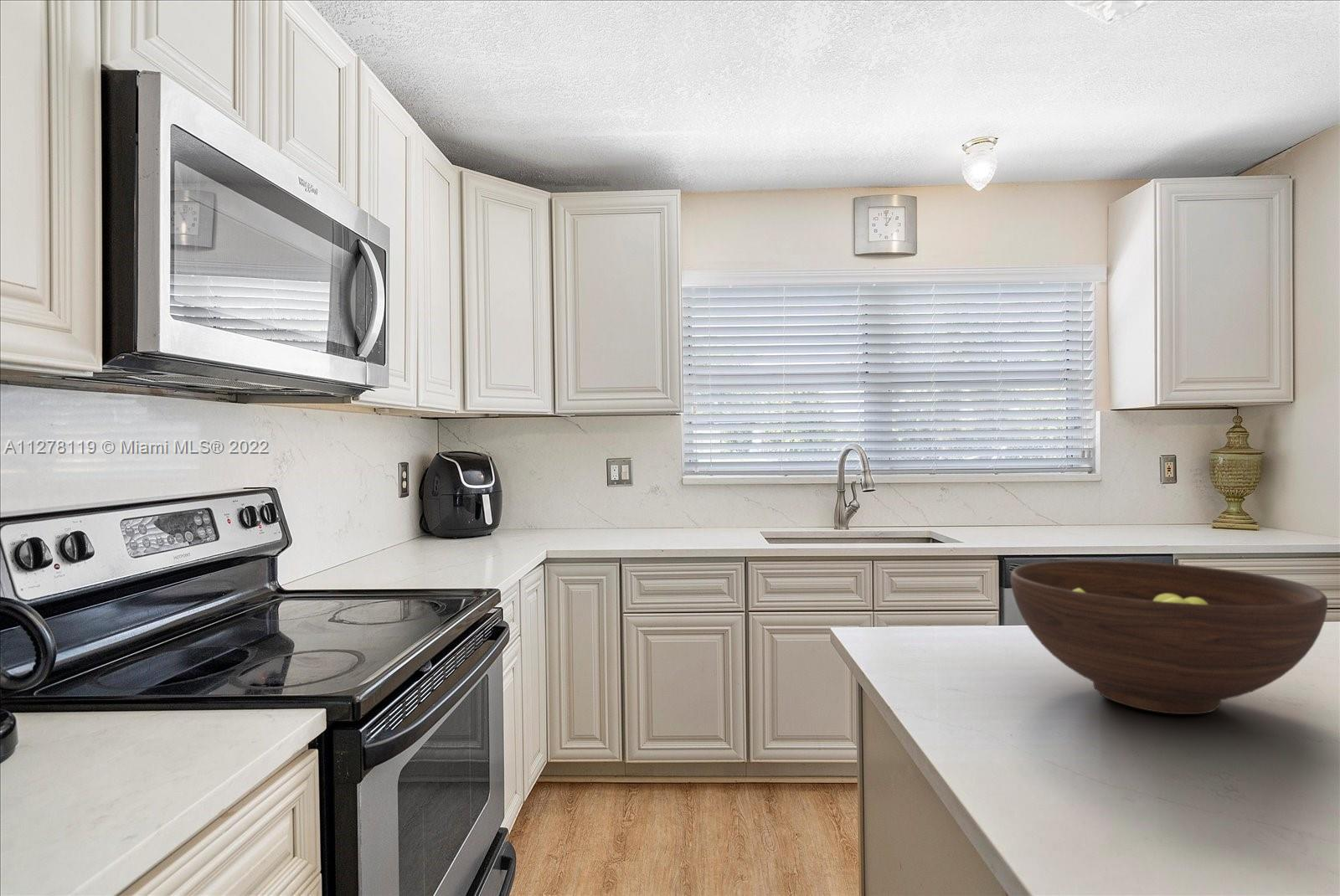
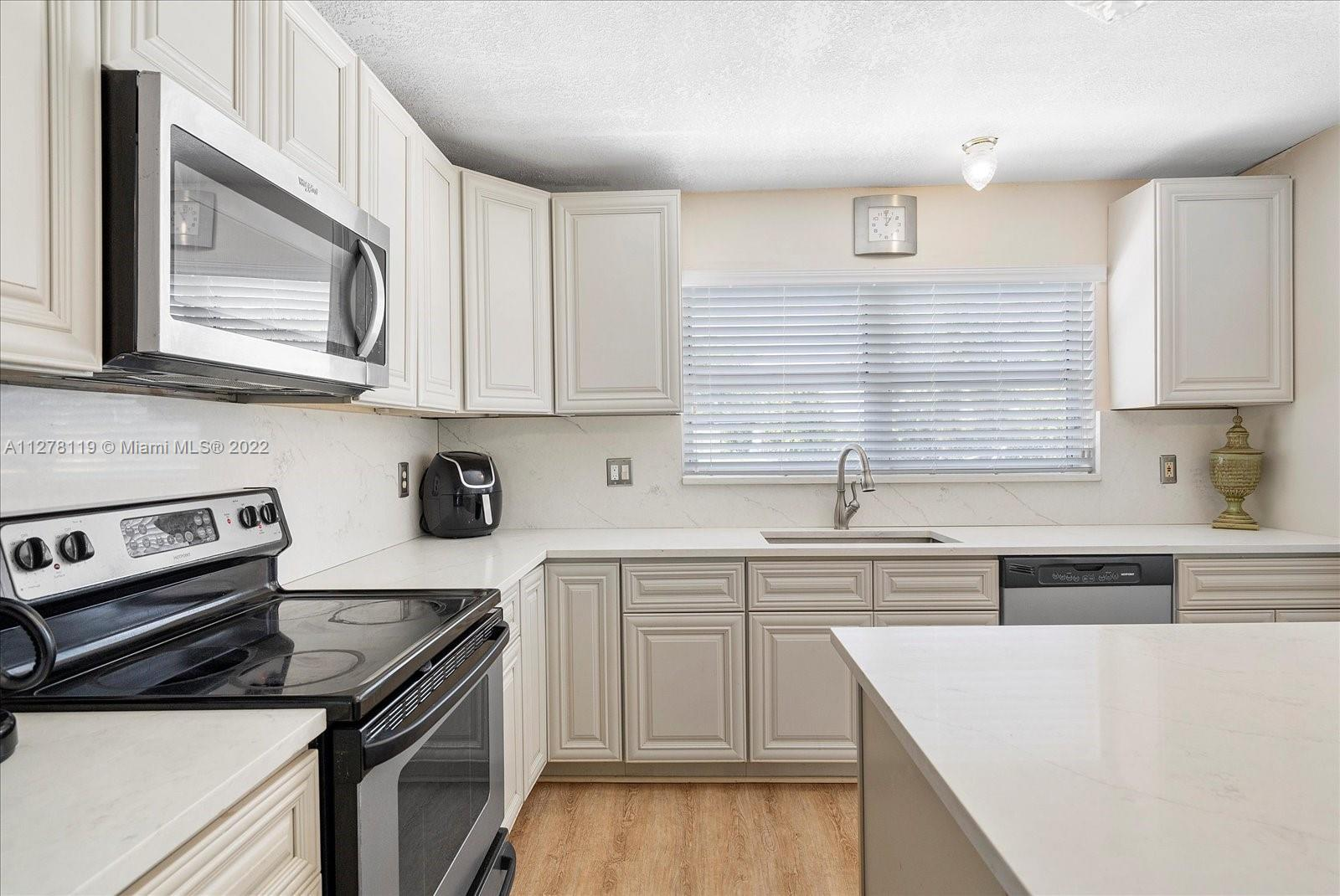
- fruit bowl (1153, 640)
